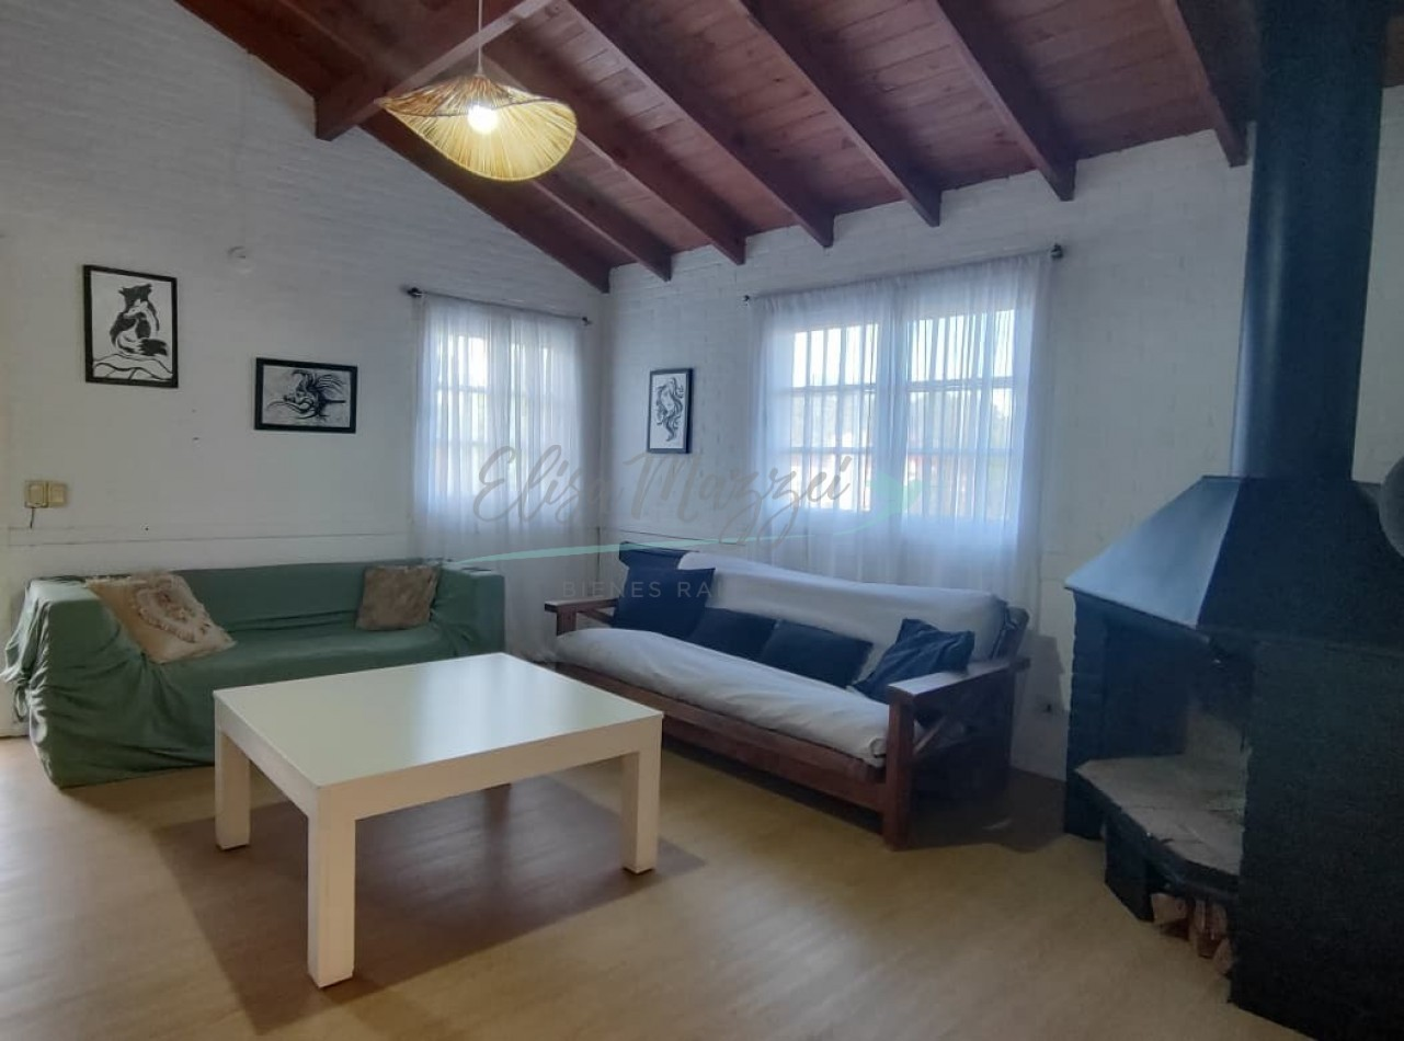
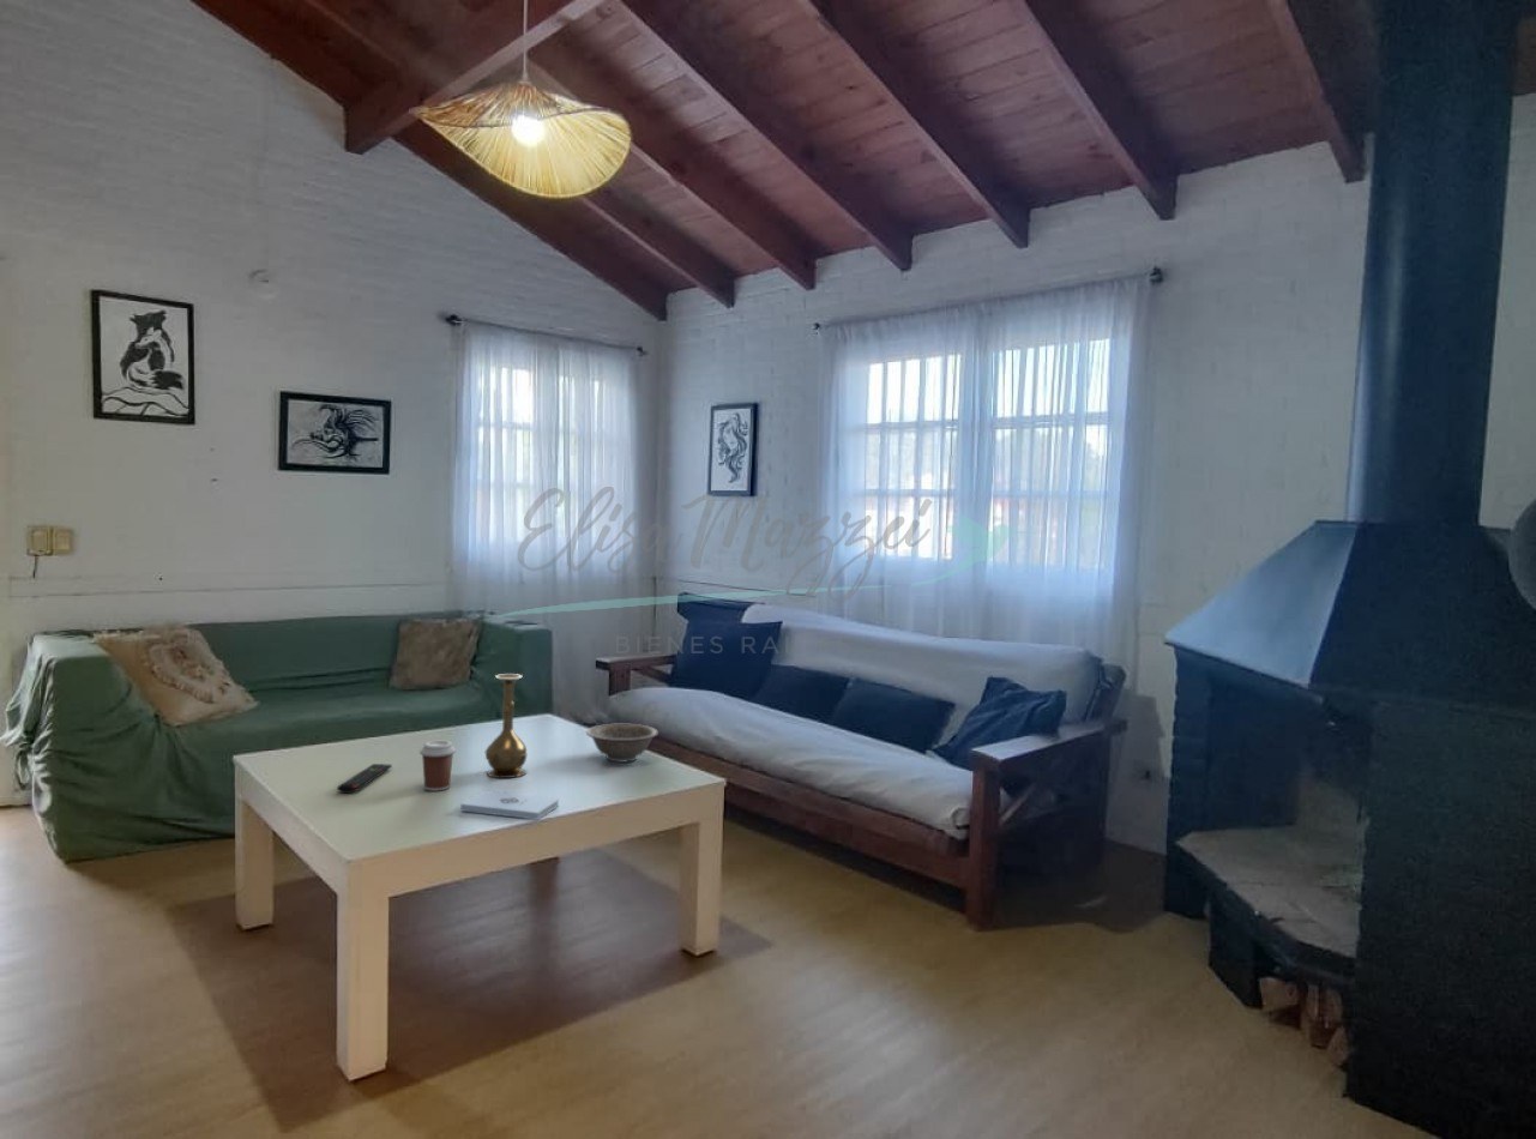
+ notepad (511, 803)
+ coffee cup (436, 765)
+ decorative bowl (621, 745)
+ vase (507, 724)
+ remote control (365, 777)
